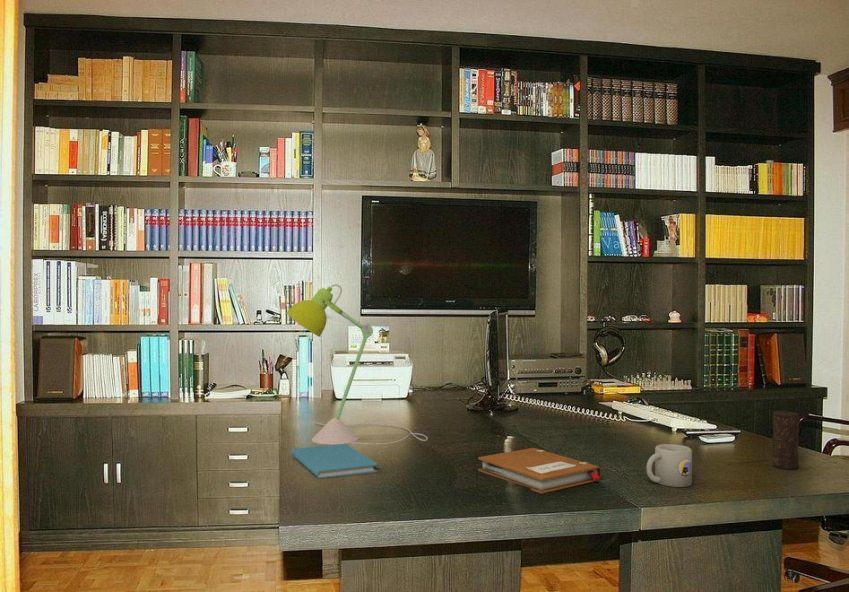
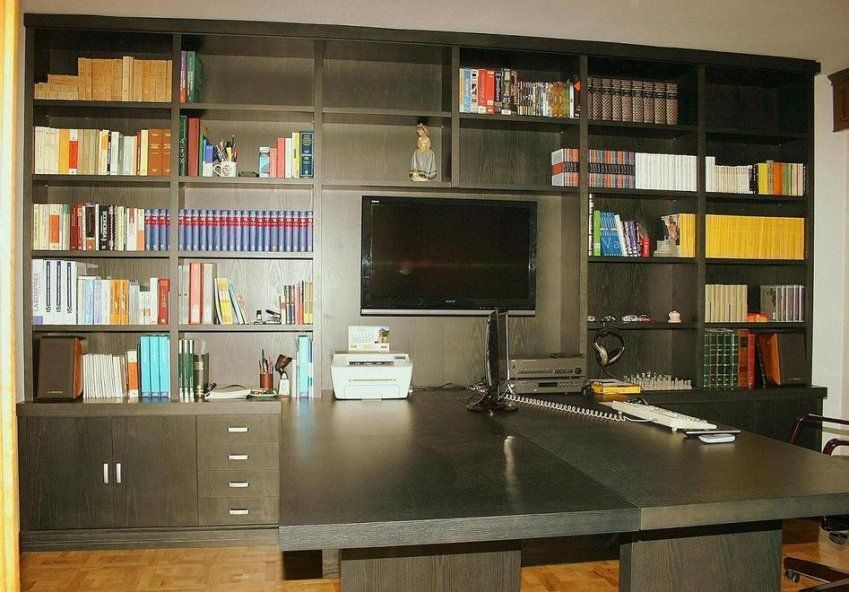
- mug (667, 465)
- book (332, 459)
- desk lamp (355, 361)
- notebook (540, 468)
- candle (785, 439)
